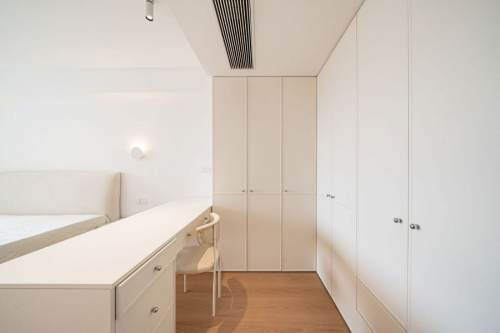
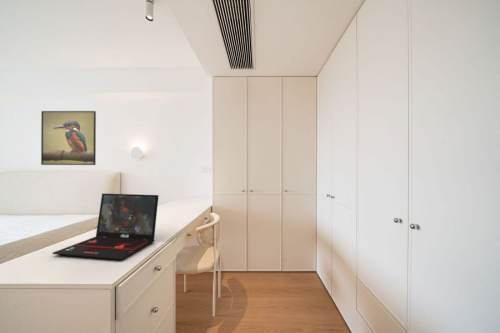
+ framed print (68, 138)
+ laptop (110, 222)
